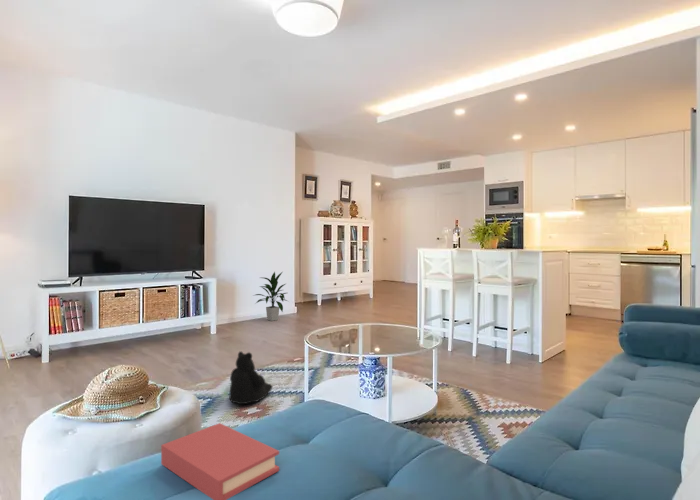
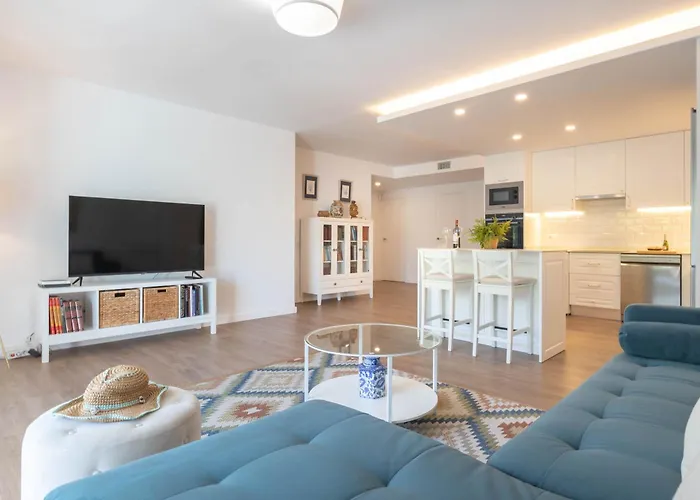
- book (219, 457)
- indoor plant (272, 295)
- plush toy (249, 374)
